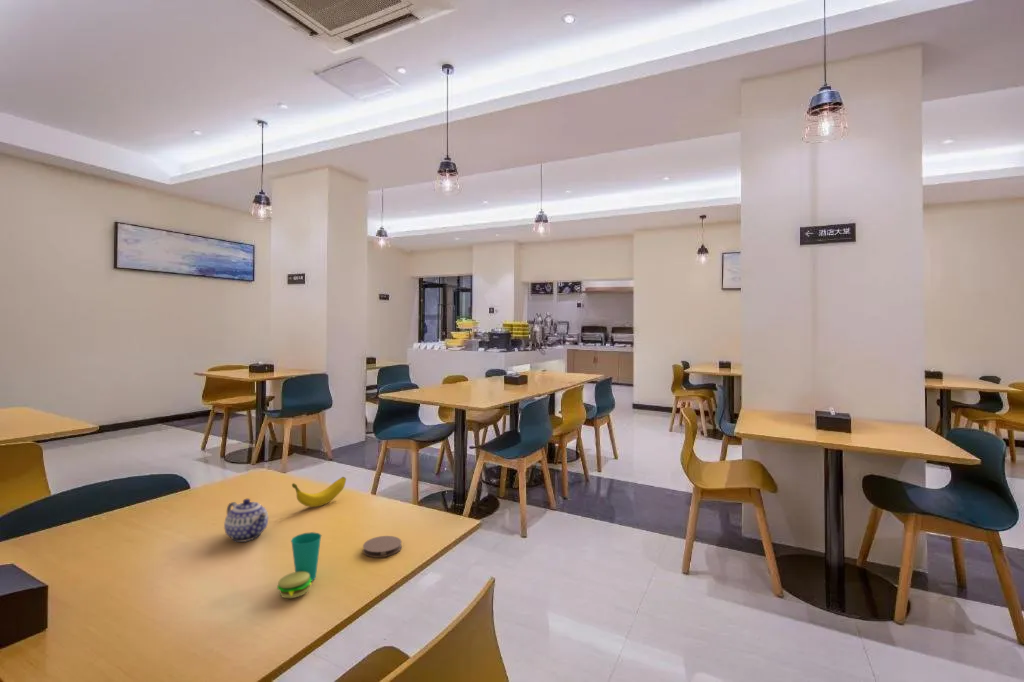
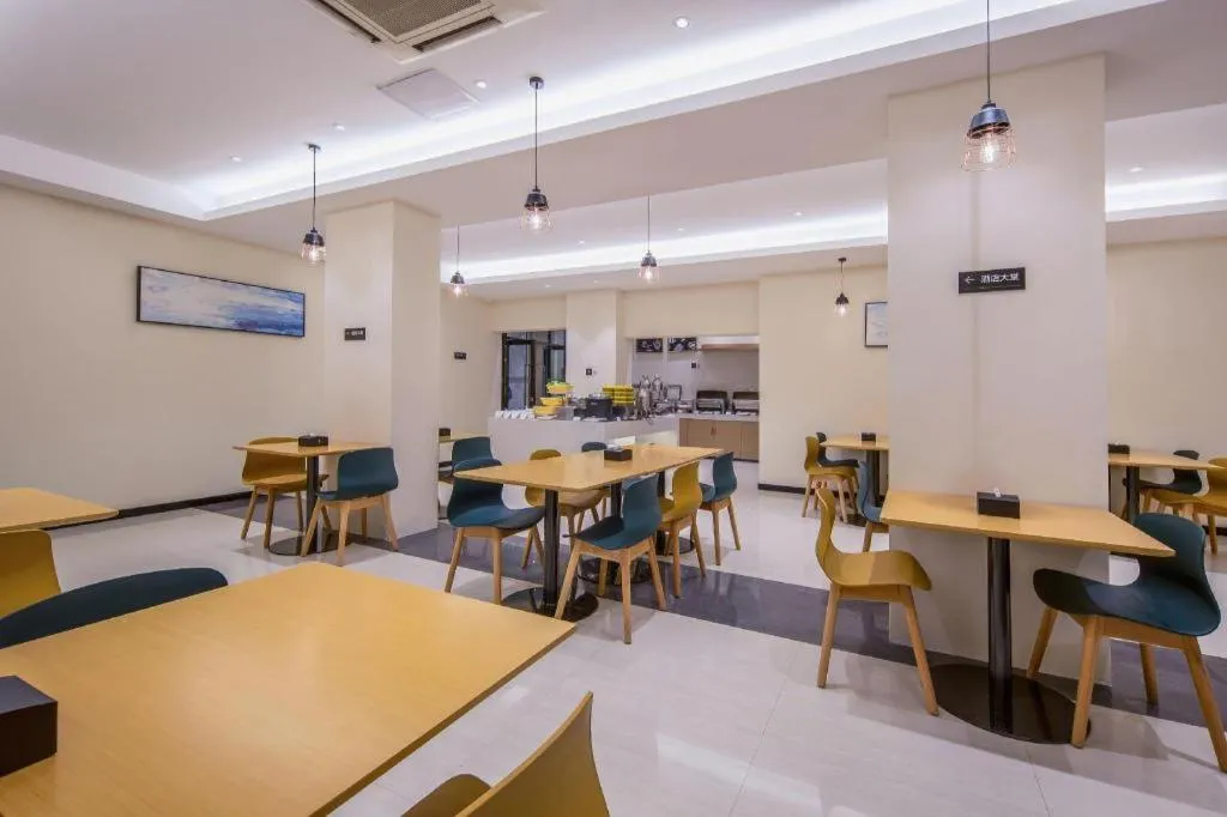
- coaster (382, 546)
- teapot (246, 517)
- cup (300, 564)
- banana (319, 492)
